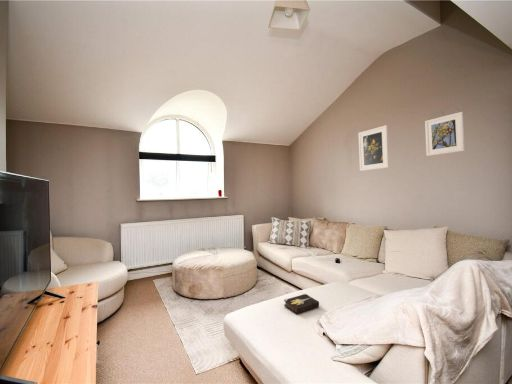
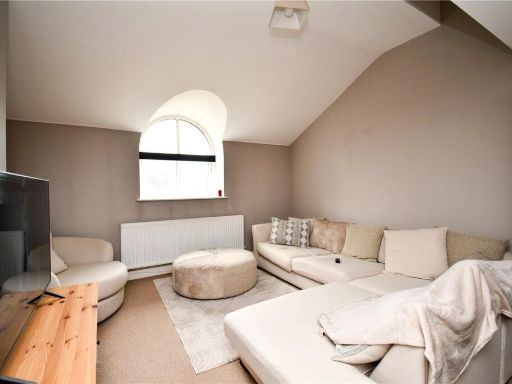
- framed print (372, 149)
- hardback book (301, 302)
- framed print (443, 135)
